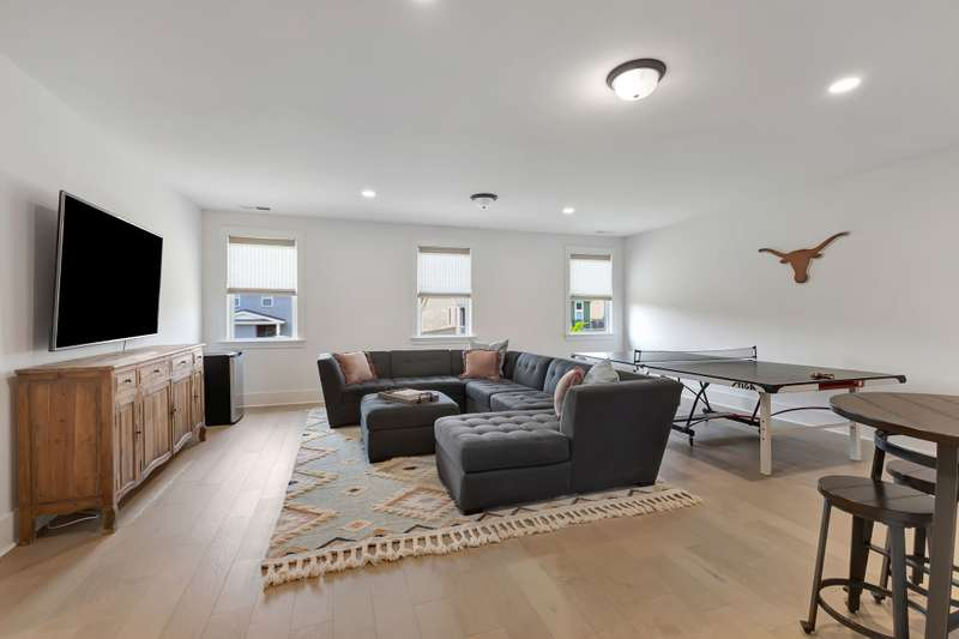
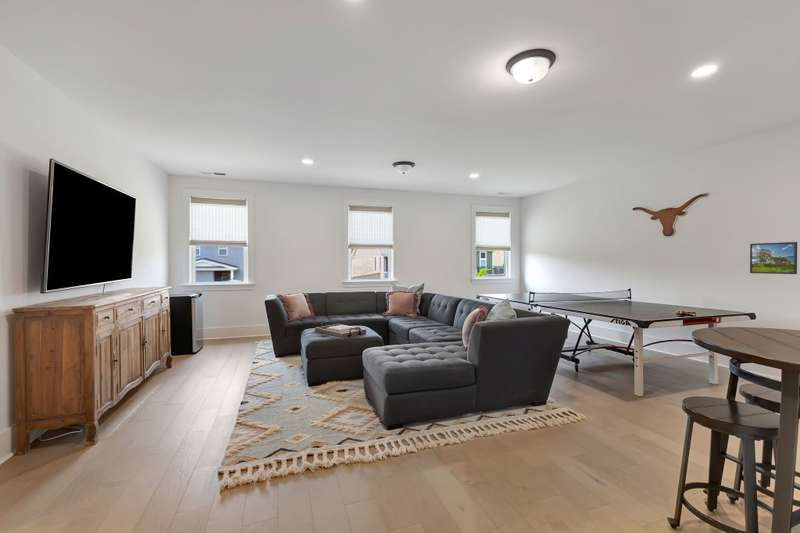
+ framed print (772, 258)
